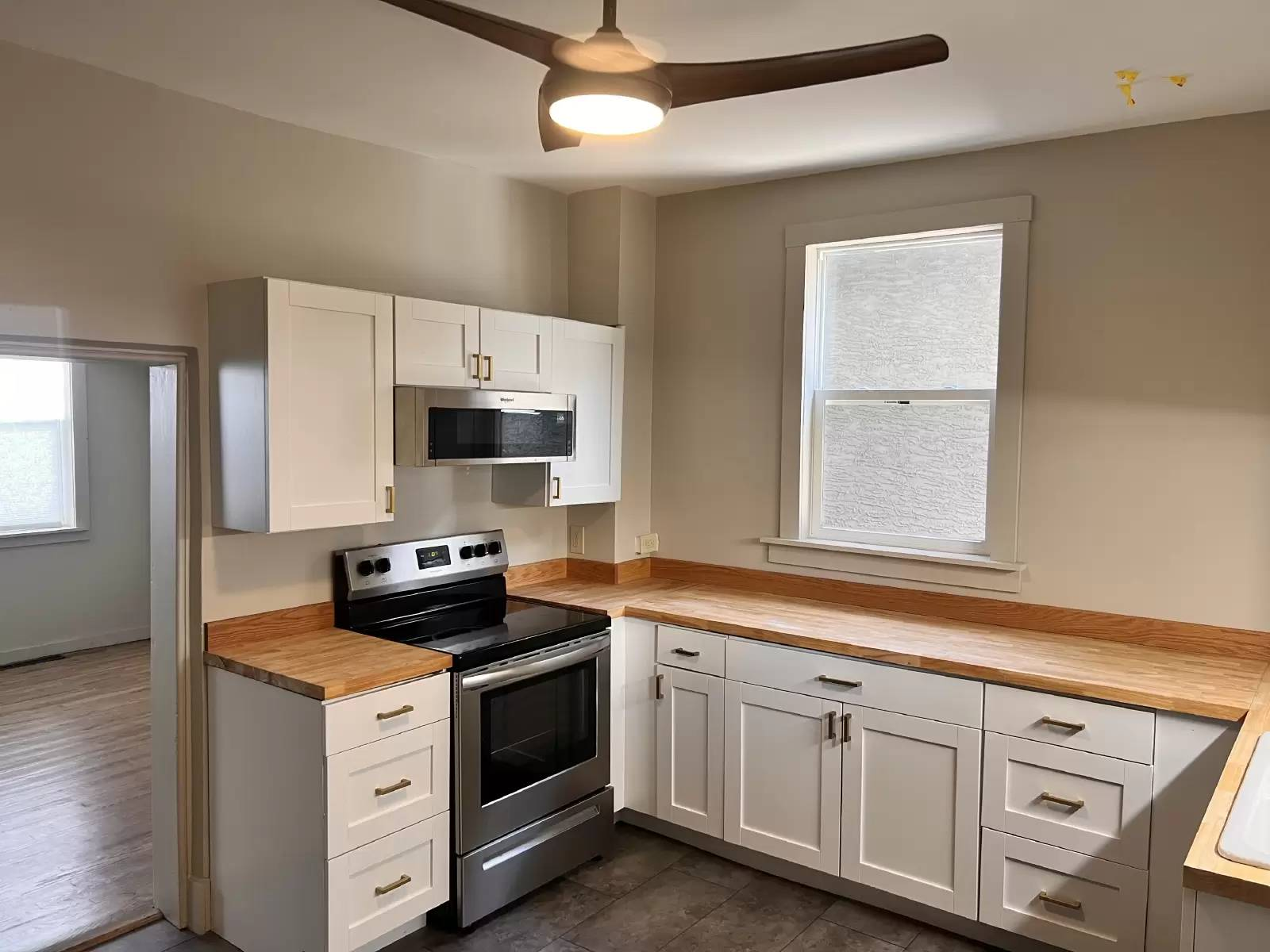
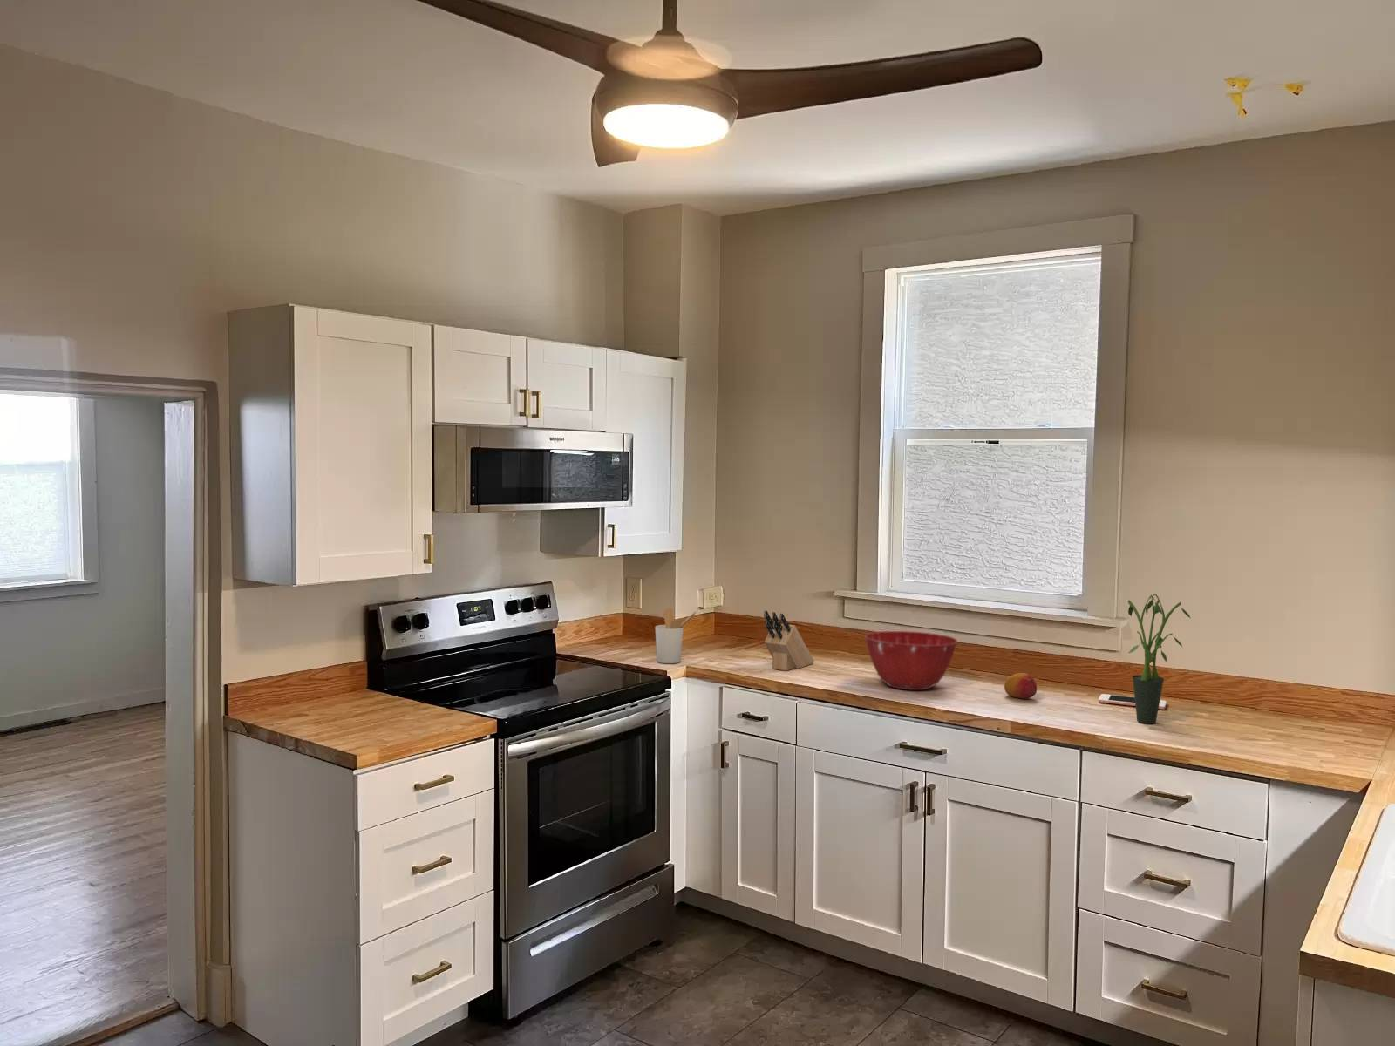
+ mixing bowl (911, 660)
+ knife block (788, 637)
+ fruit (1019, 686)
+ utensil holder (676, 635)
+ cell phone (1131, 701)
+ potted plant (1156, 658)
